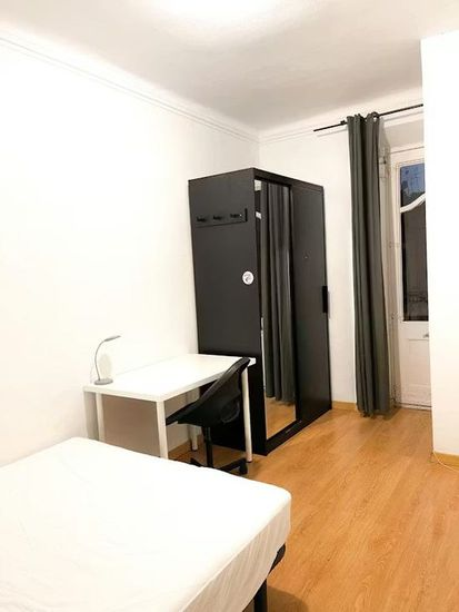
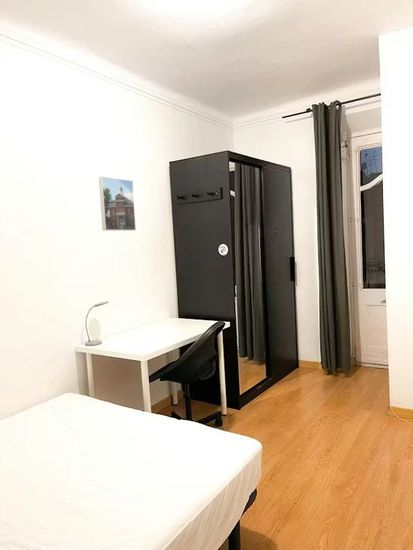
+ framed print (118, 204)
